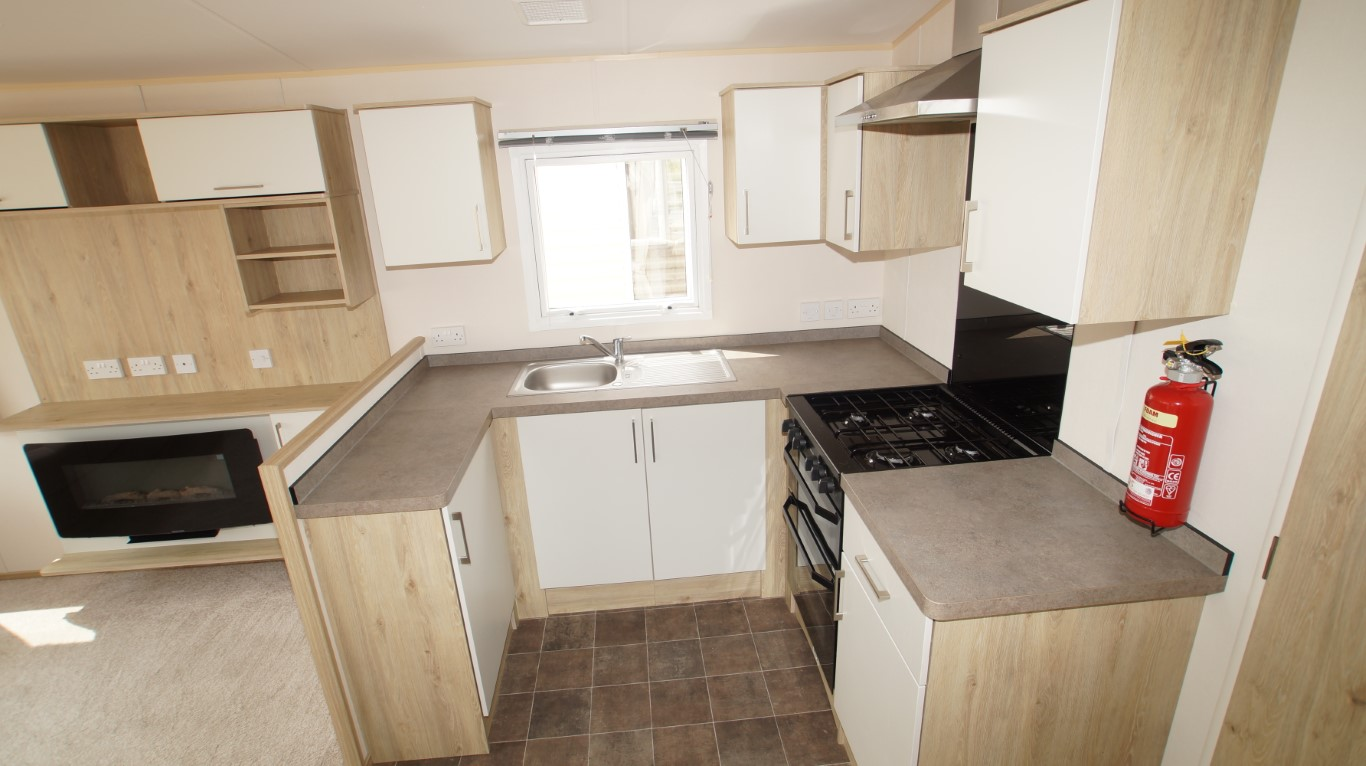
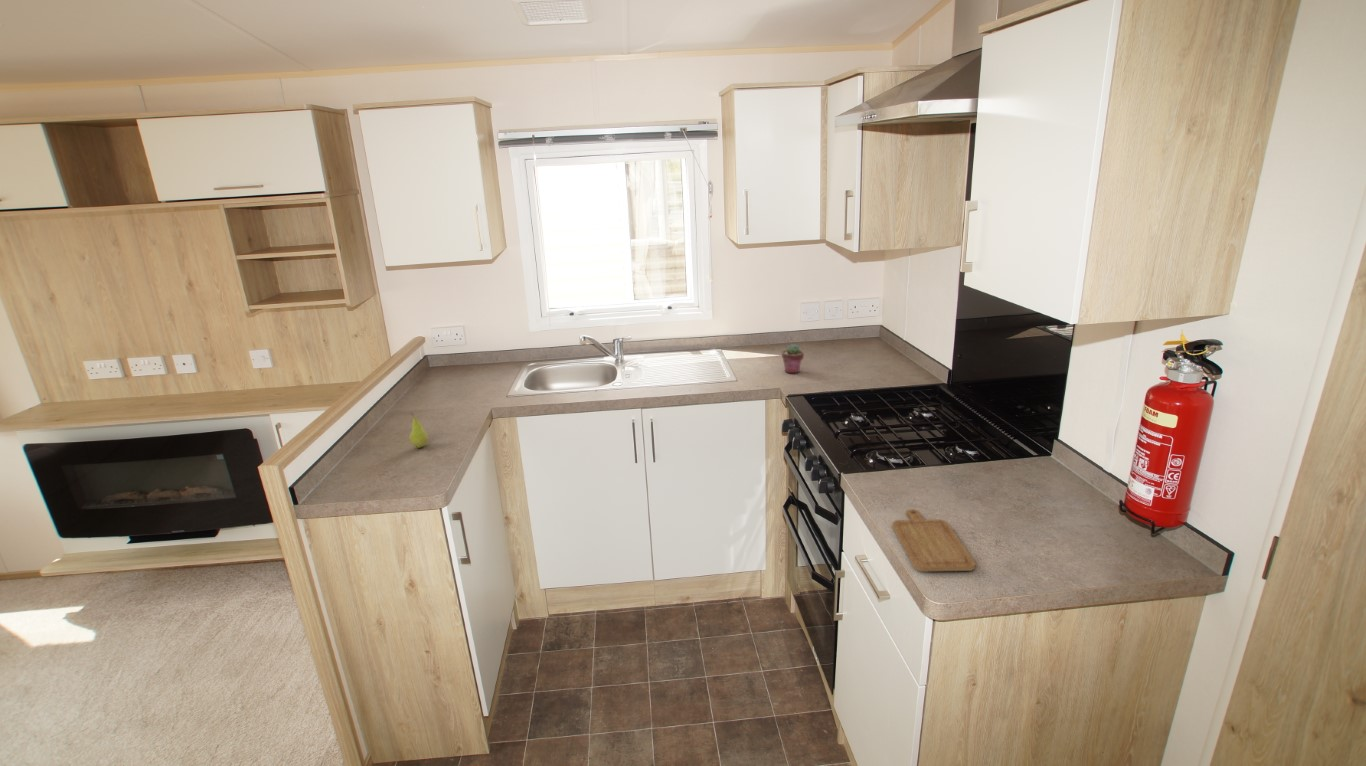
+ fruit (417, 430)
+ chopping board (927, 537)
+ potted succulent (792, 357)
